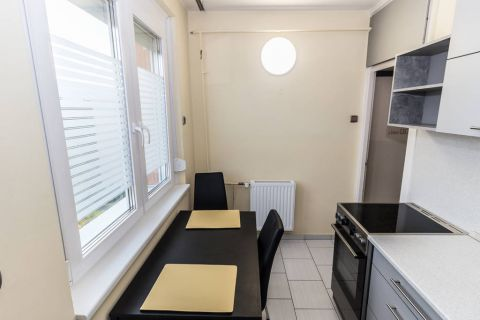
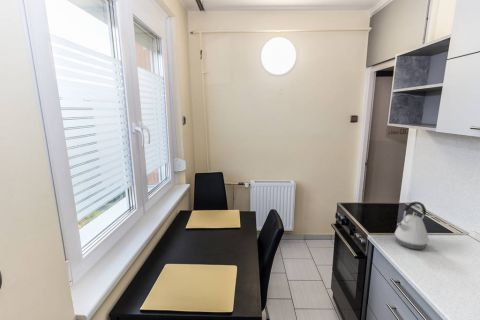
+ kettle (412, 223)
